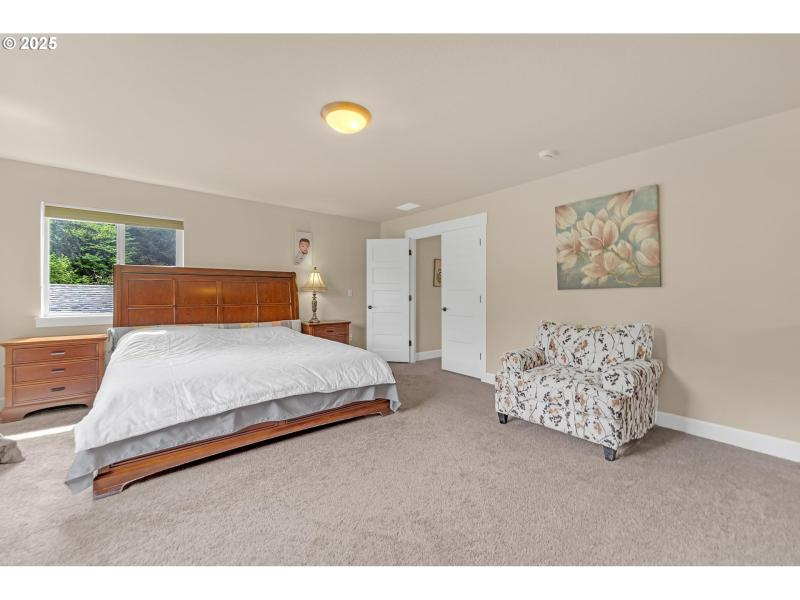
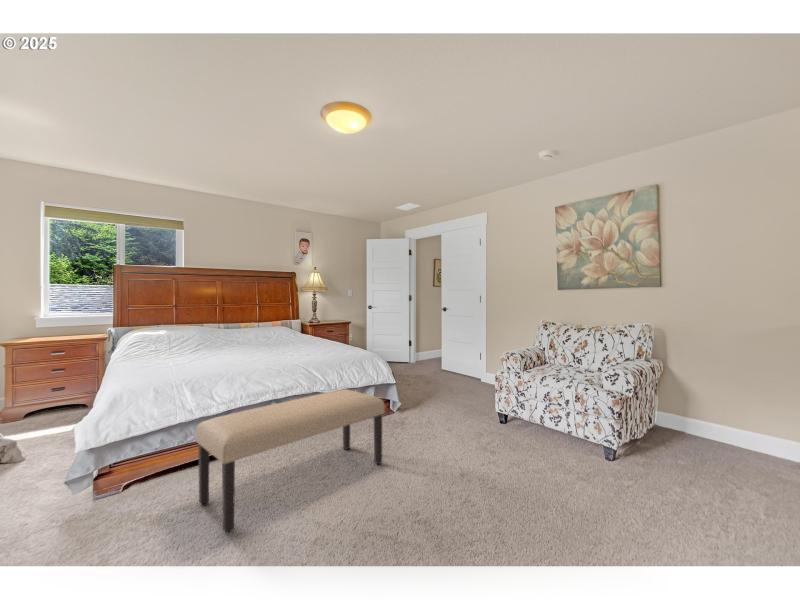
+ bench (298, 440)
